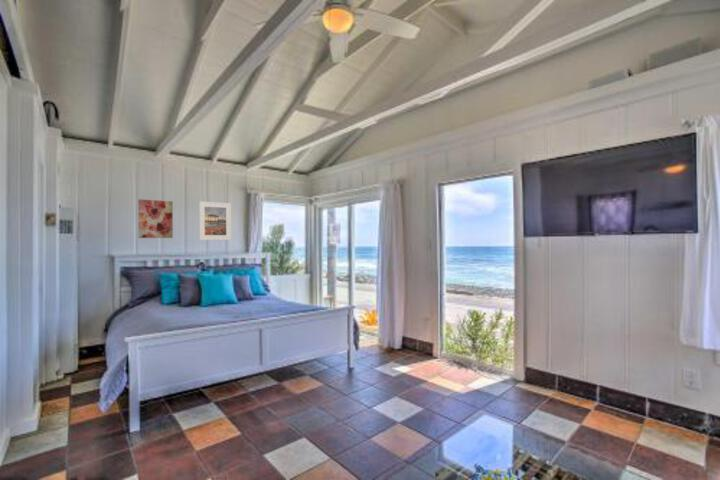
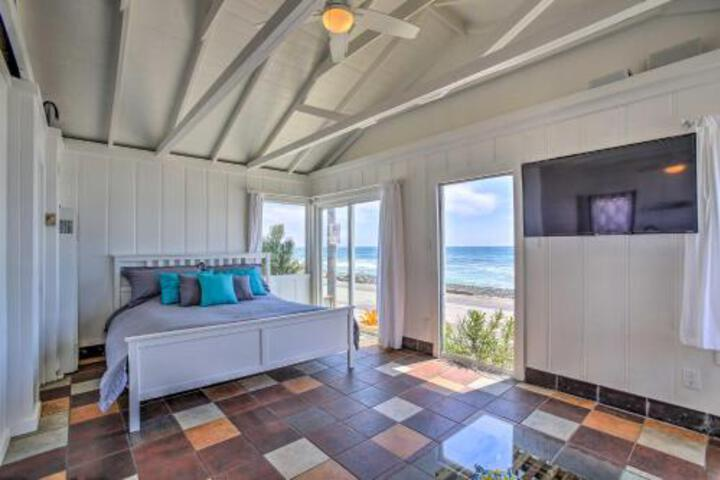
- wall art (155, 219)
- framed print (215, 221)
